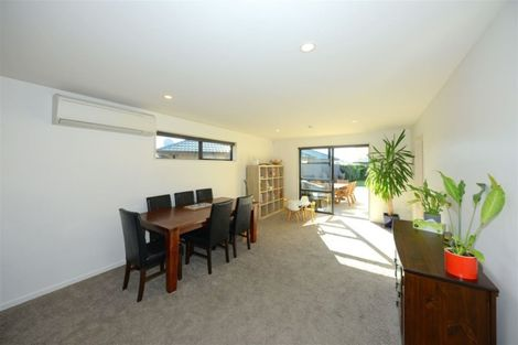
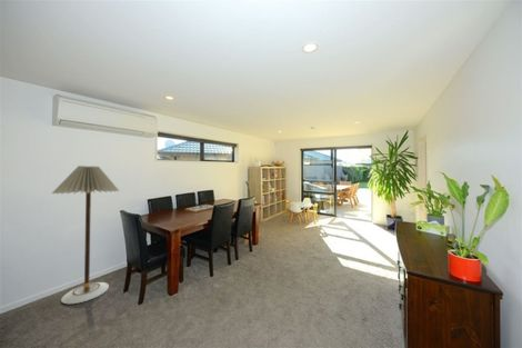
+ floor lamp (88, 228)
